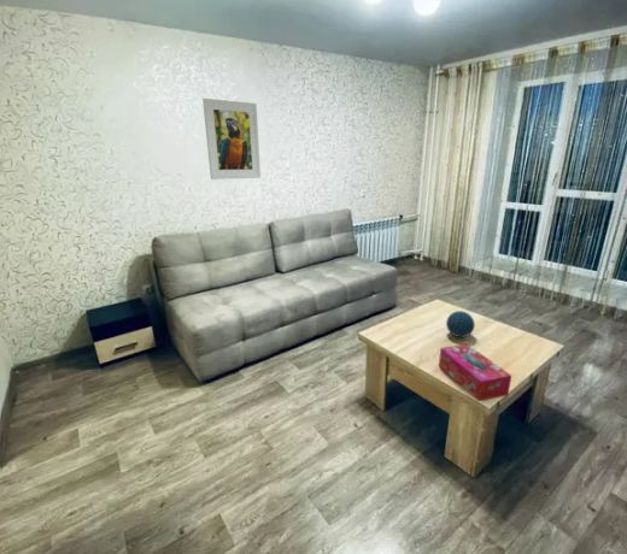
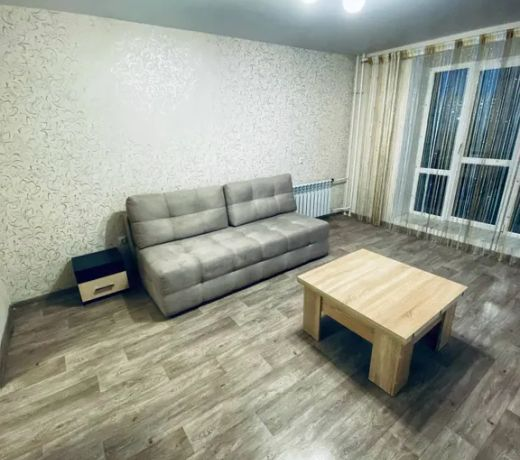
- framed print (233, 141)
- decorative orb (459, 324)
- tissue box (471, 370)
